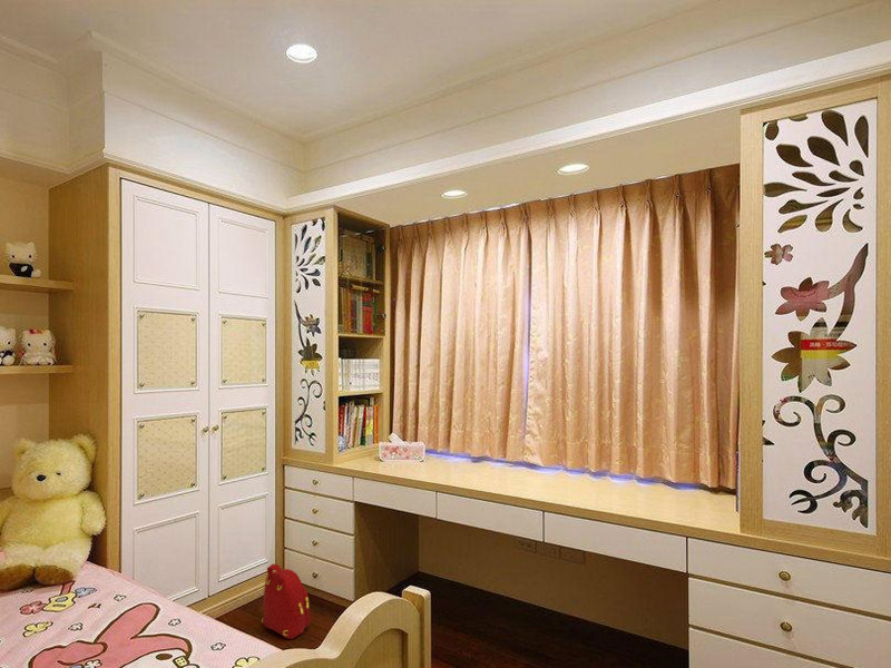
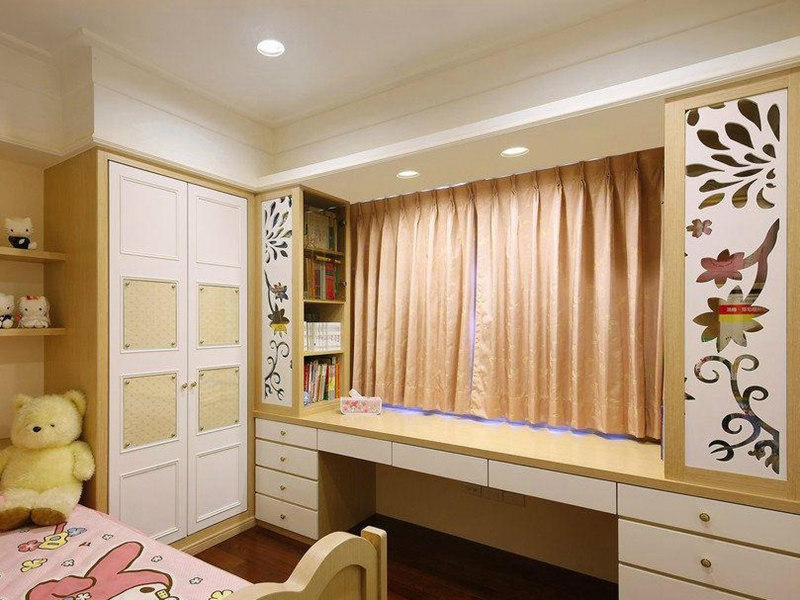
- backpack (285, 593)
